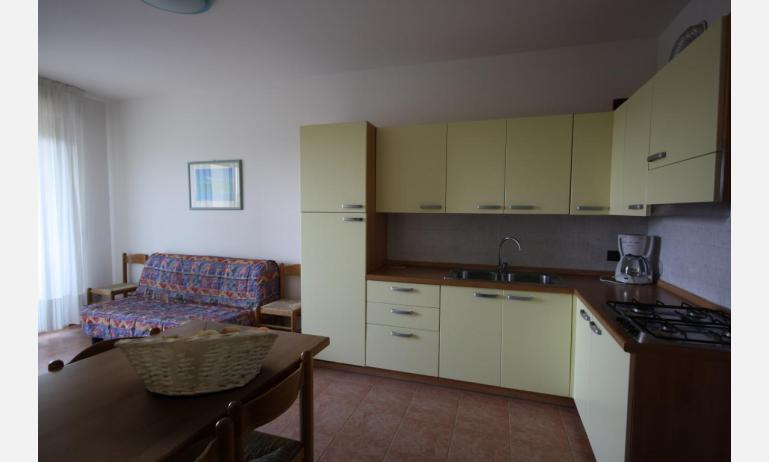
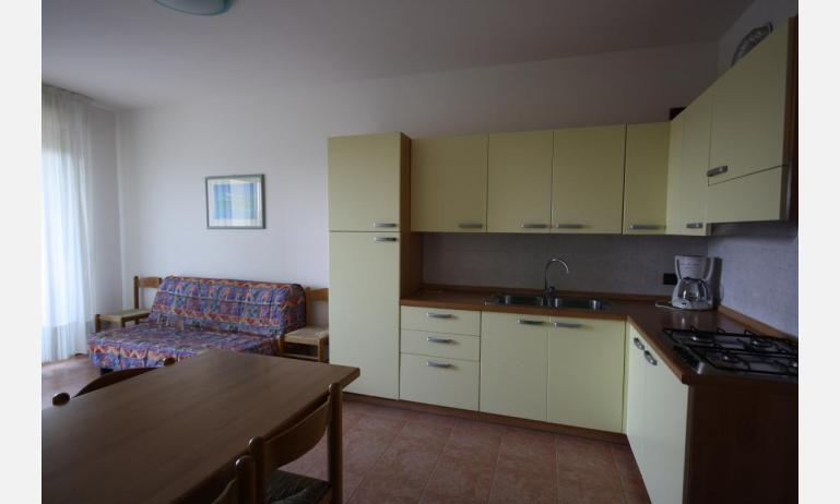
- fruit basket (203, 350)
